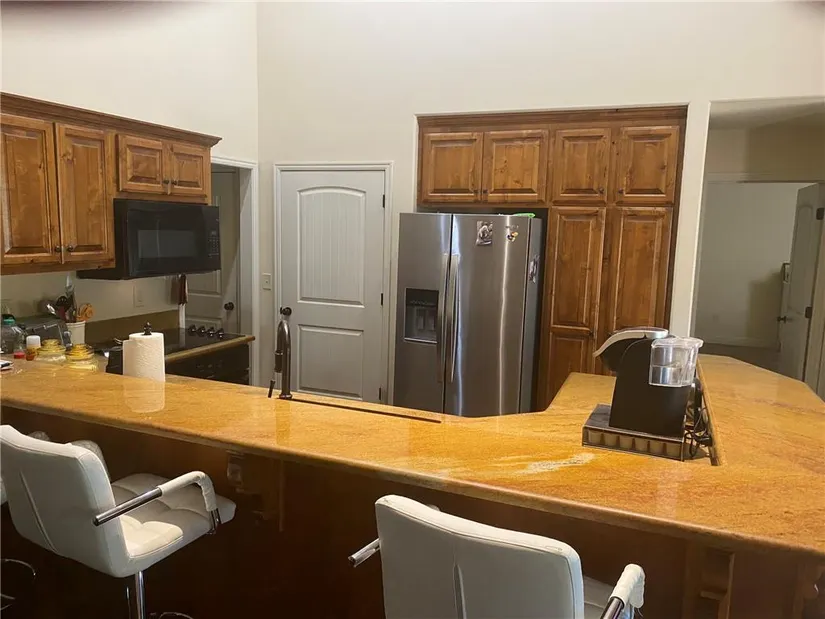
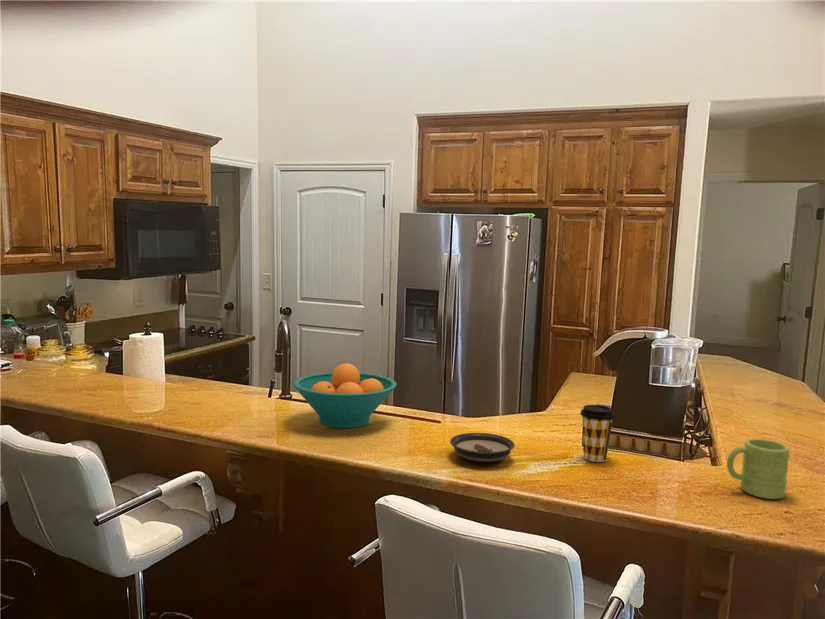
+ fruit bowl (345, 393)
+ coffee cup (596, 433)
+ mug (755, 467)
+ saucer (481, 449)
